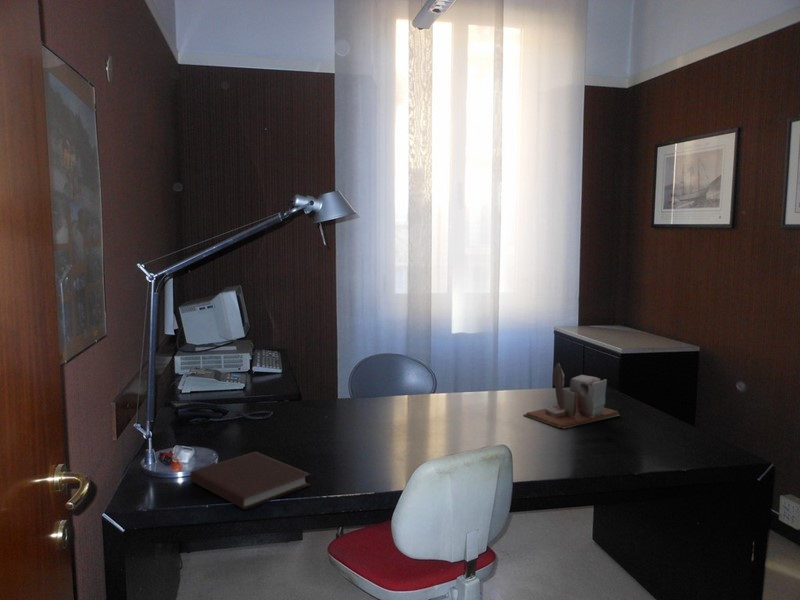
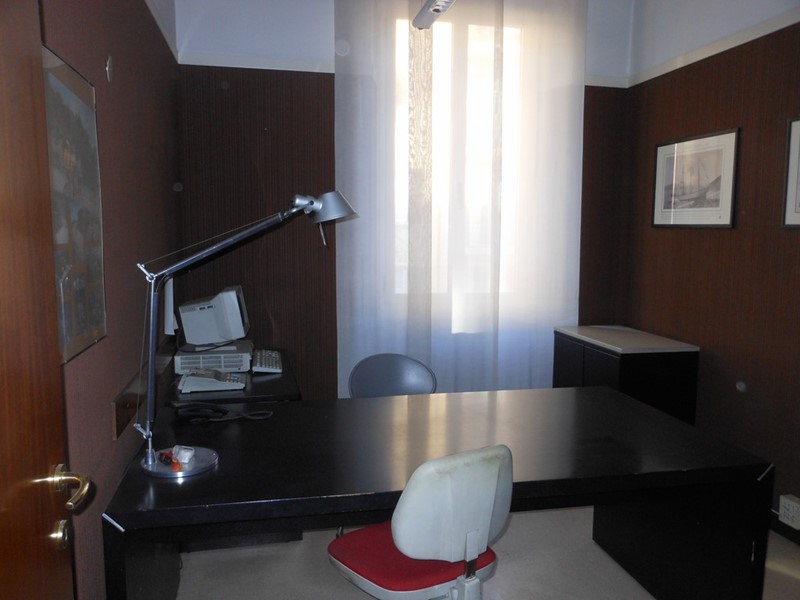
- desk organizer (572, 389)
- notebook (250, 478)
